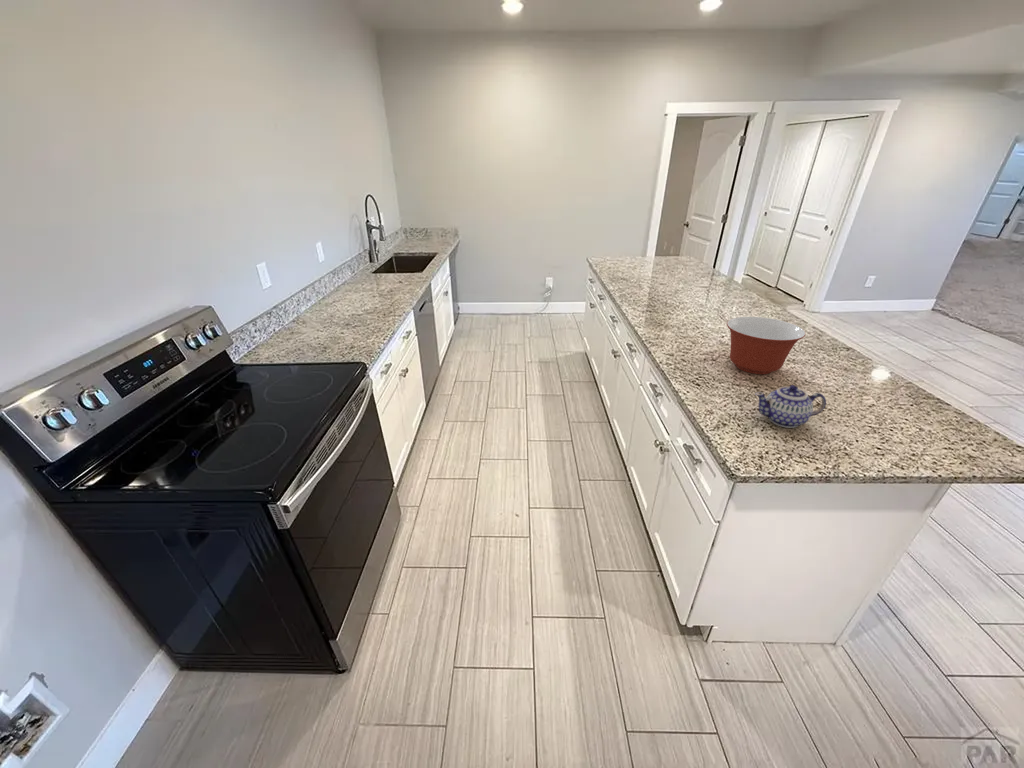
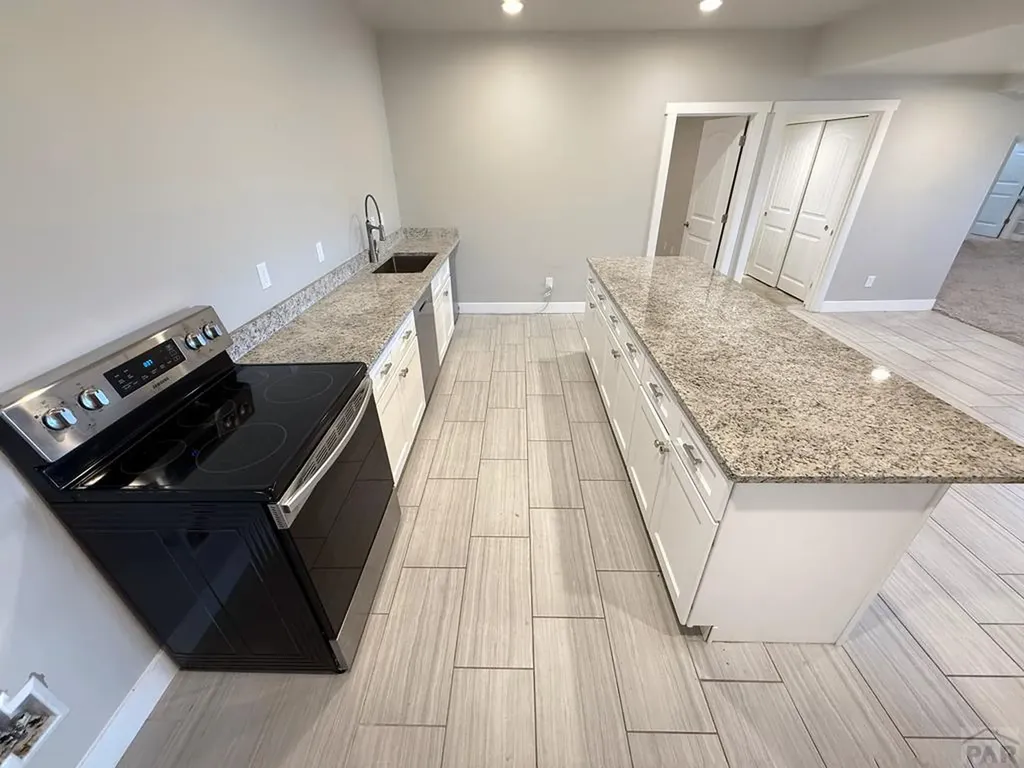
- teapot (788, 403)
- mixing bowl (759, 347)
